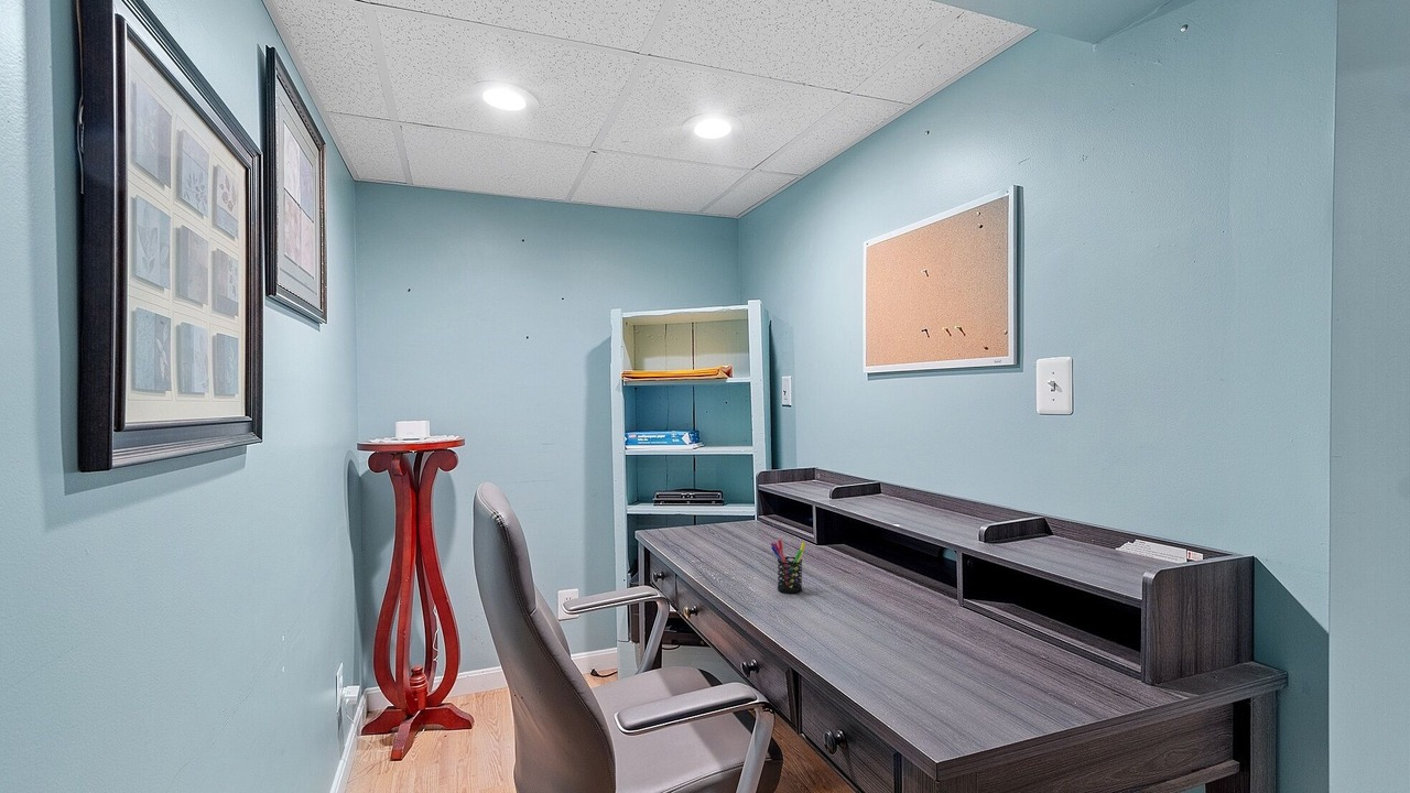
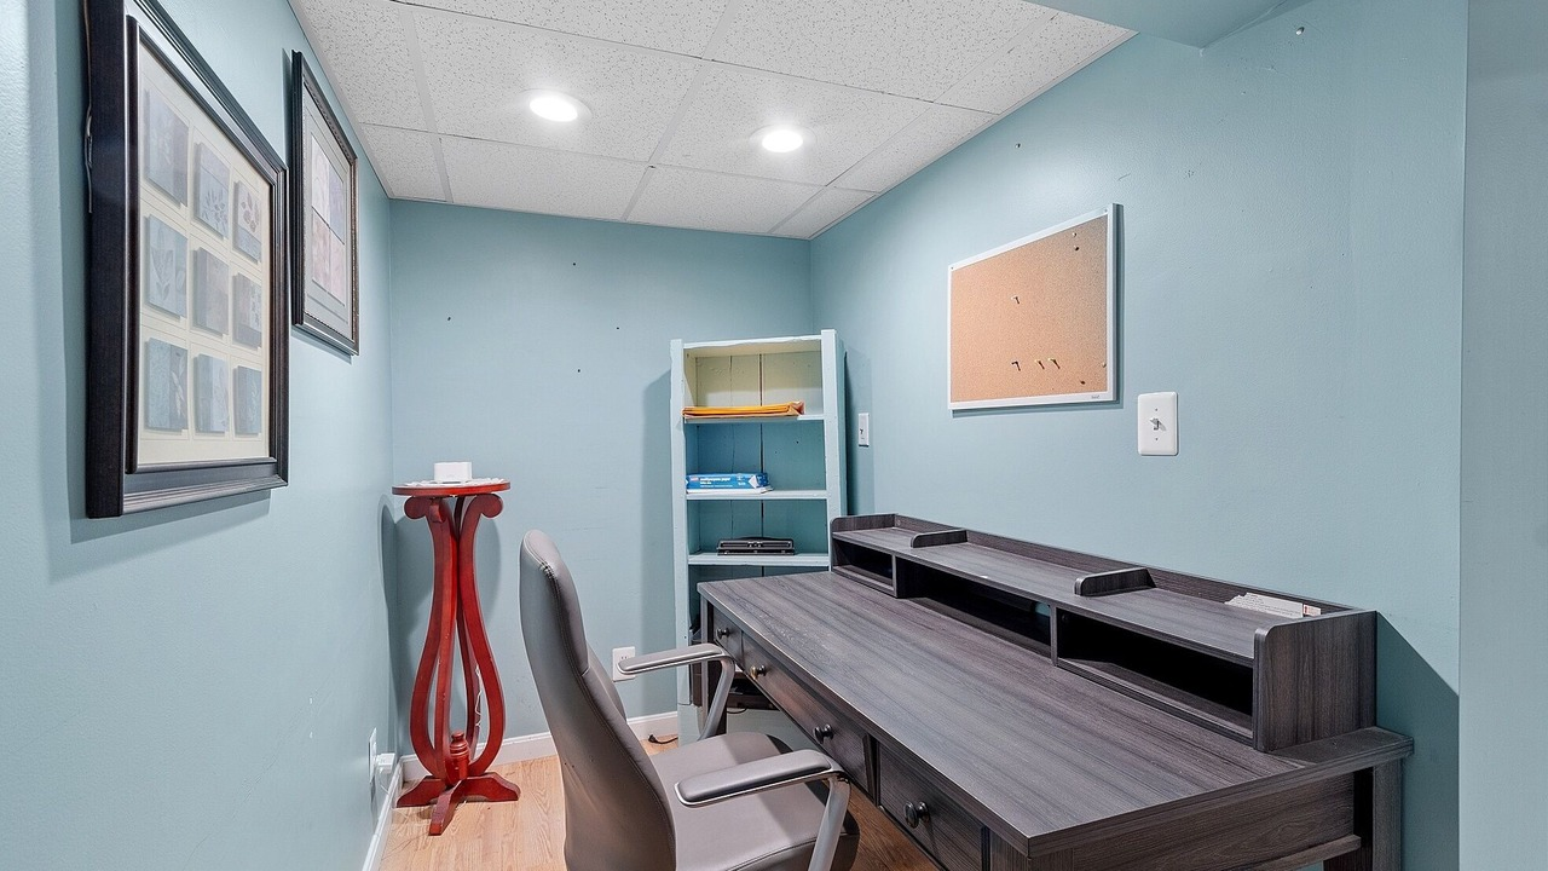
- pen holder (790, 564)
